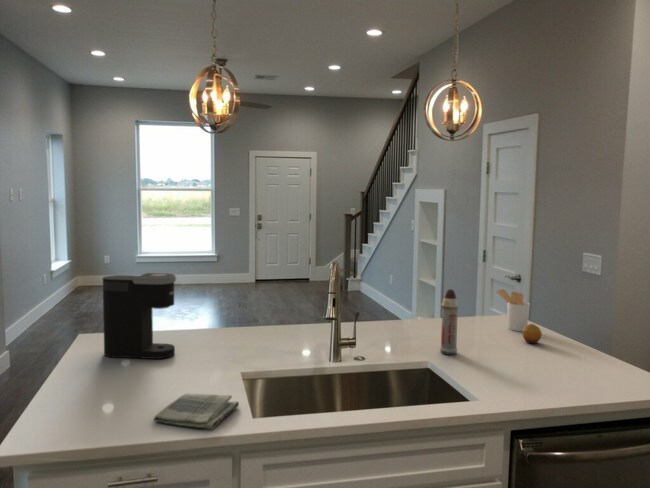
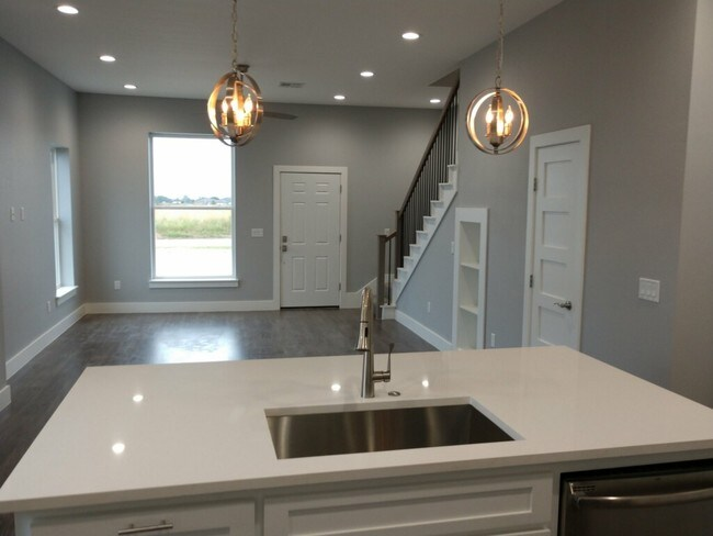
- fruit (532, 333)
- utensil holder (512, 308)
- spray bottle (449, 321)
- dish towel (198, 408)
- coffee maker (139, 314)
